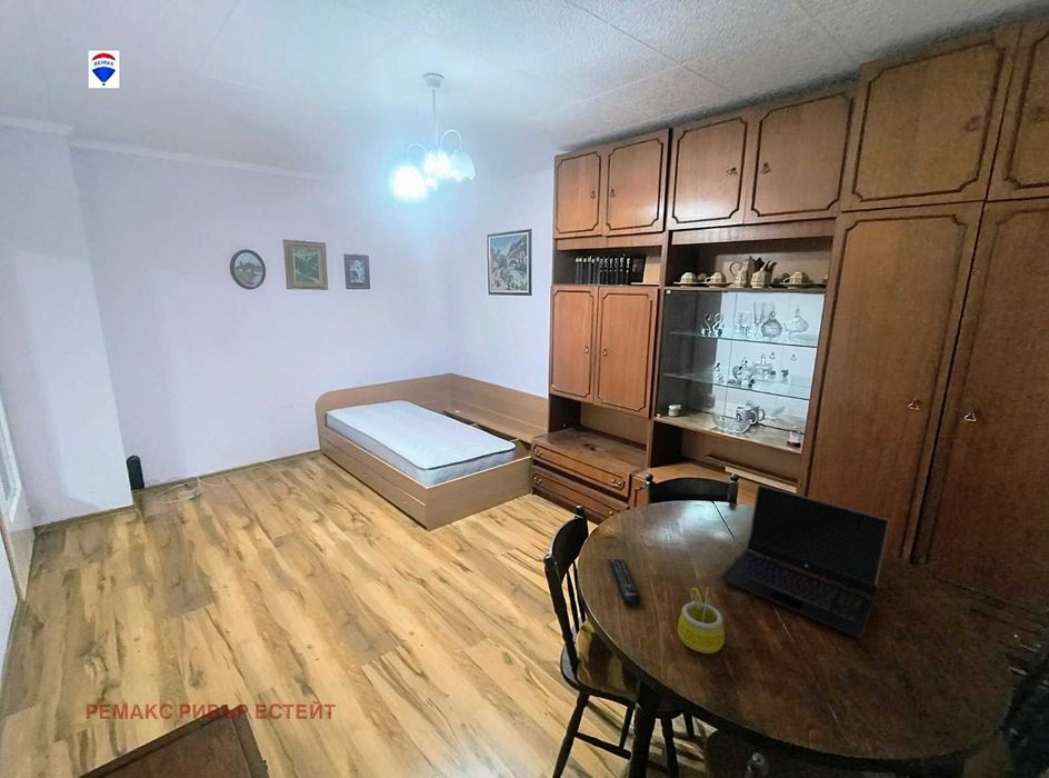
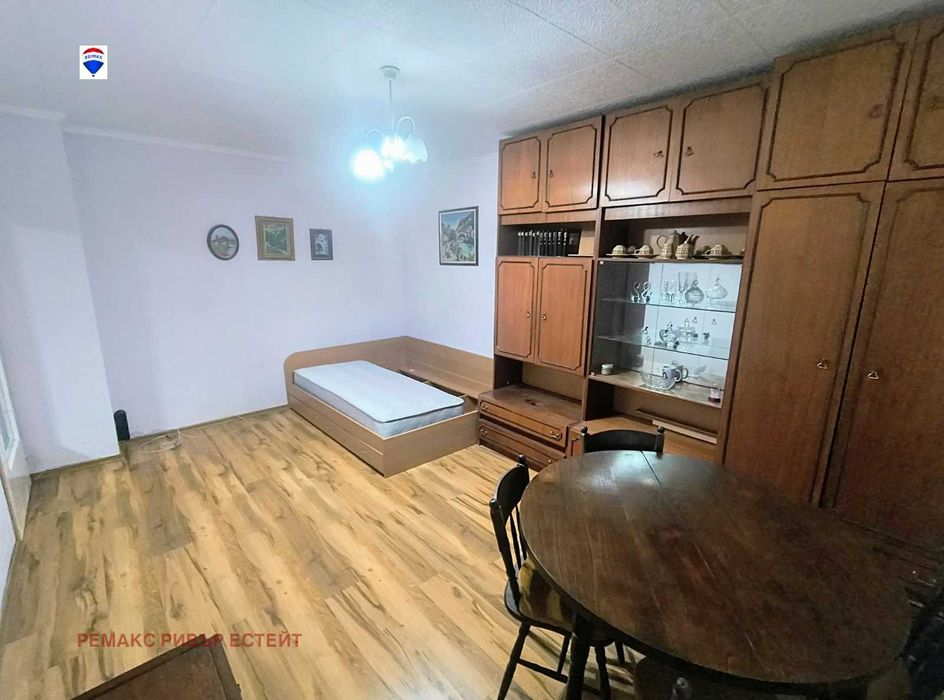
- laptop computer (801, 551)
- mug (702, 618)
- remote control (622, 579)
